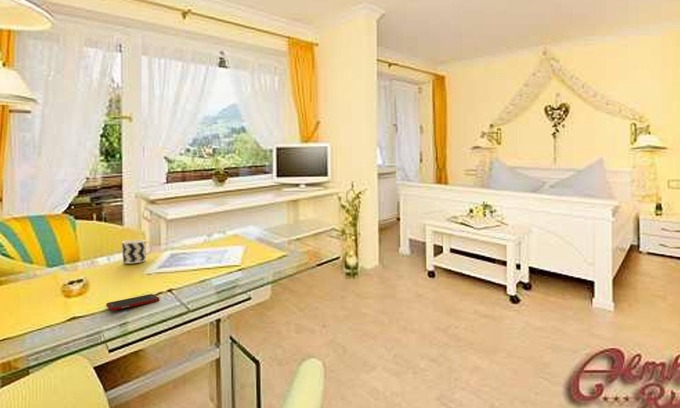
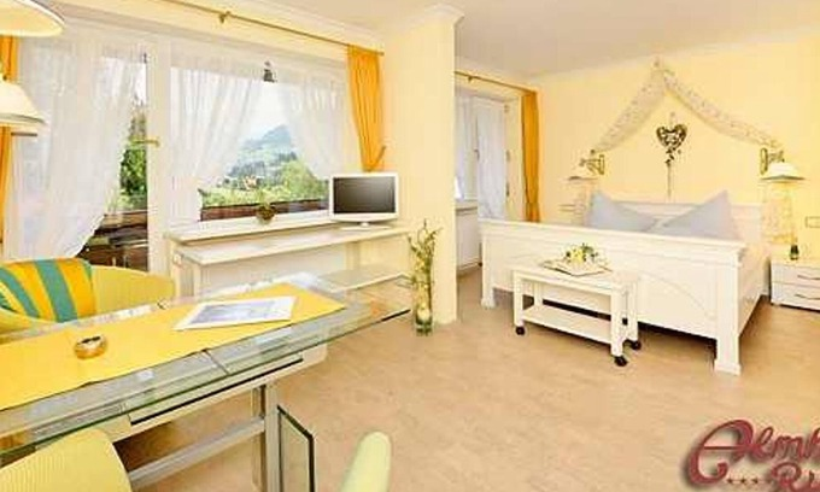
- cell phone (133, 301)
- cup (138, 250)
